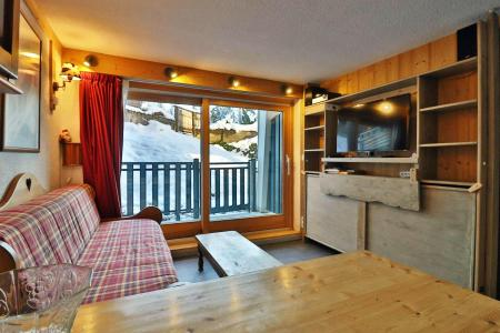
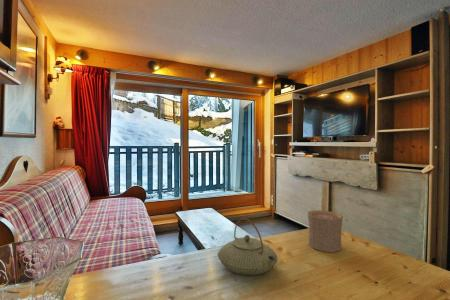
+ cup (324, 229)
+ teapot (249, 243)
